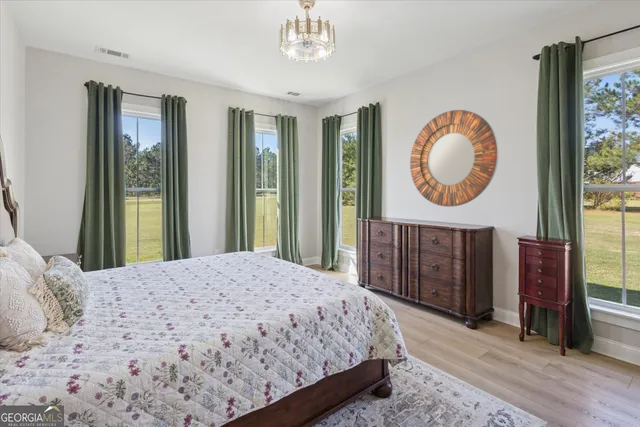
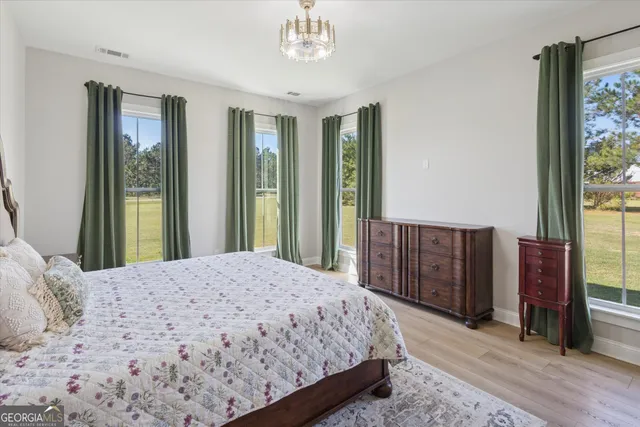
- home mirror (449, 159)
